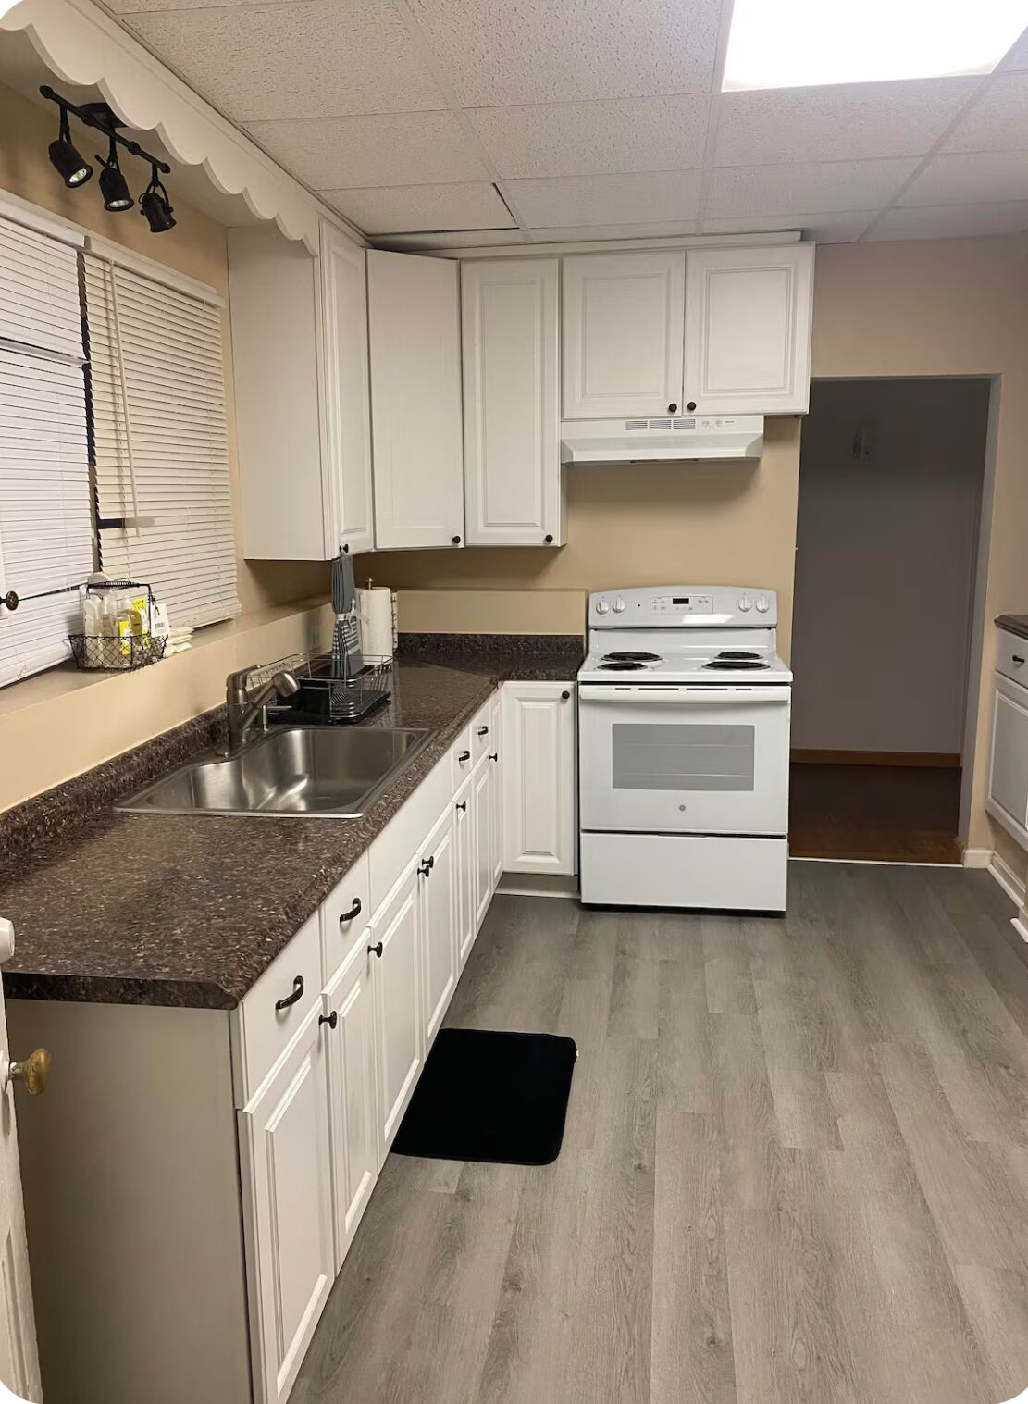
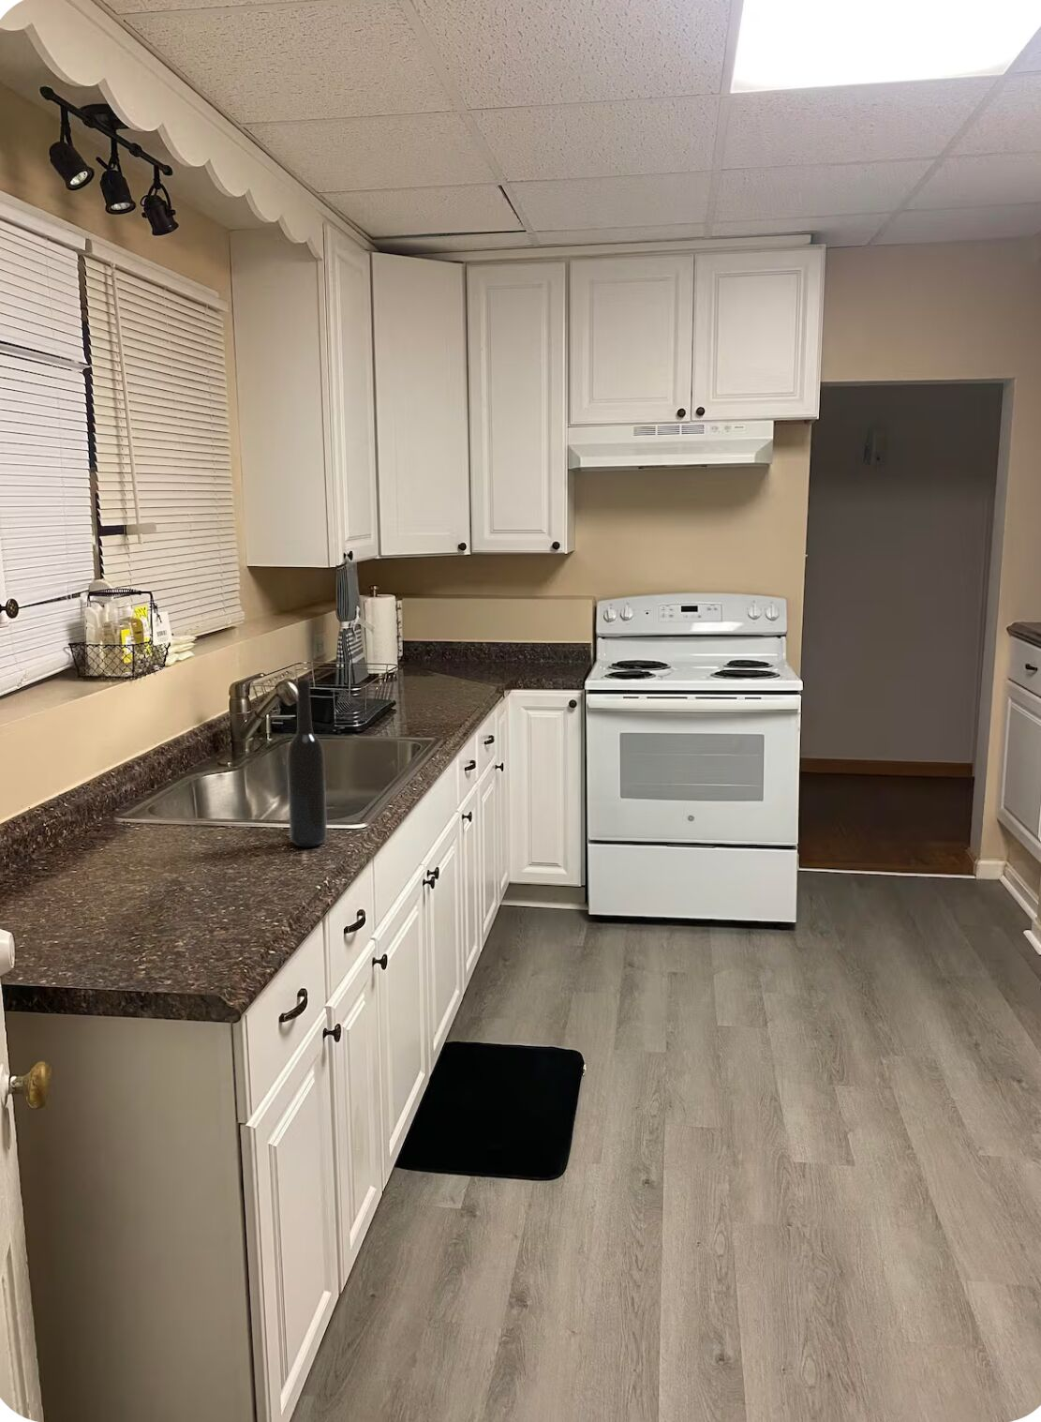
+ bottle (306, 763)
